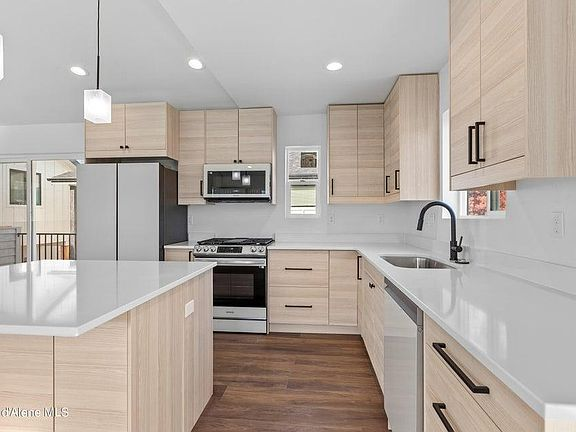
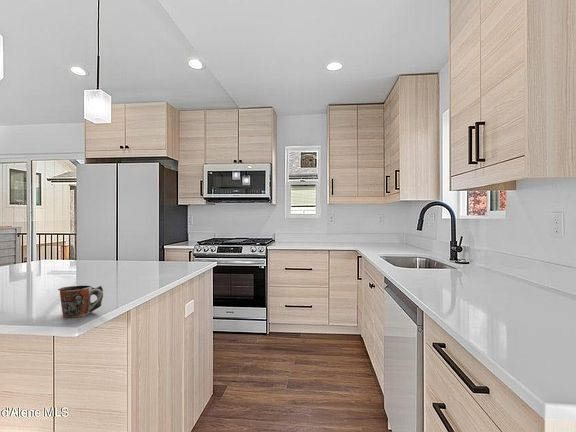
+ mug (81, 300)
